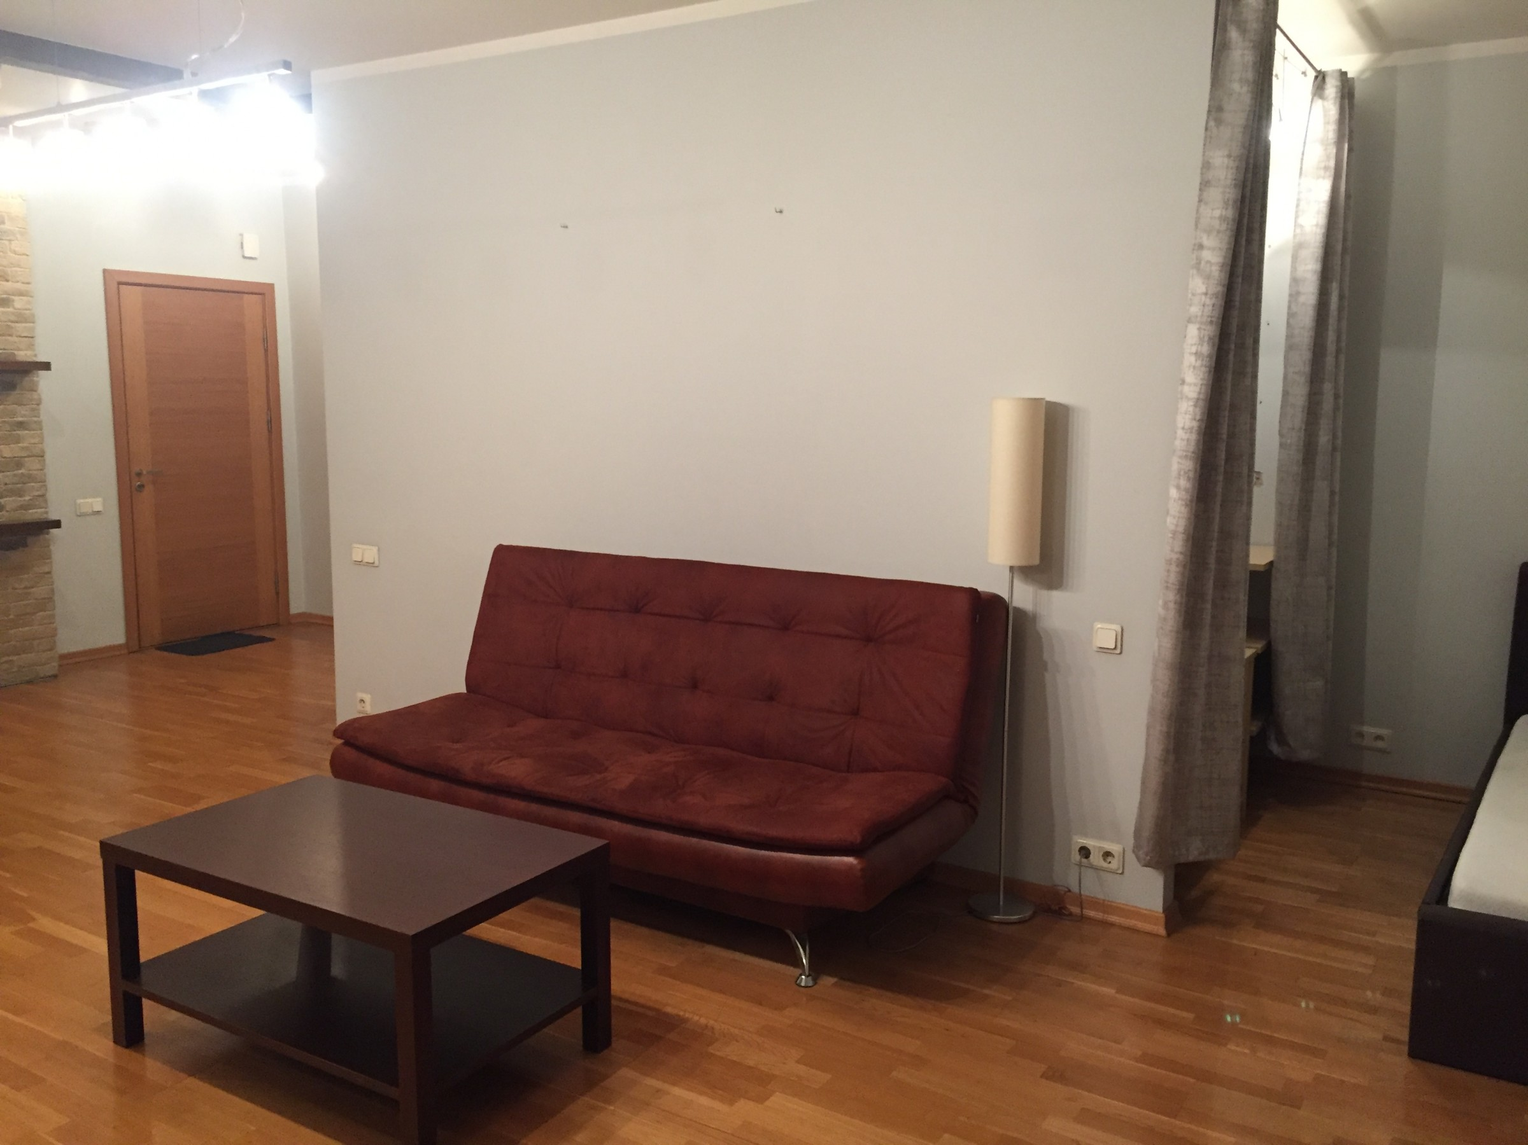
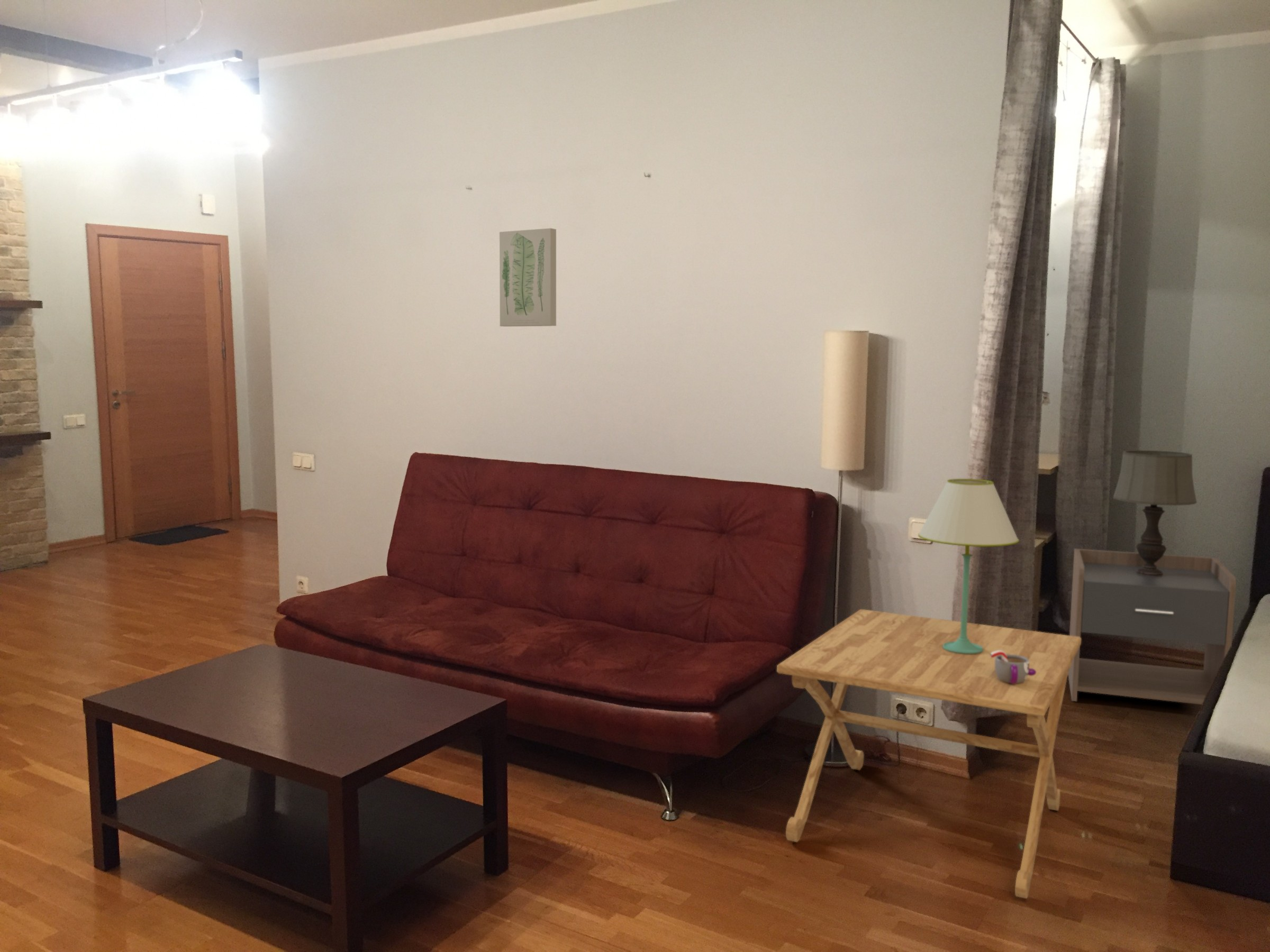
+ mug (1013, 666)
+ table lamp (966, 565)
+ table lamp (1153, 513)
+ wall art (527, 278)
+ nightstand (1146, 628)
+ side table (933, 738)
